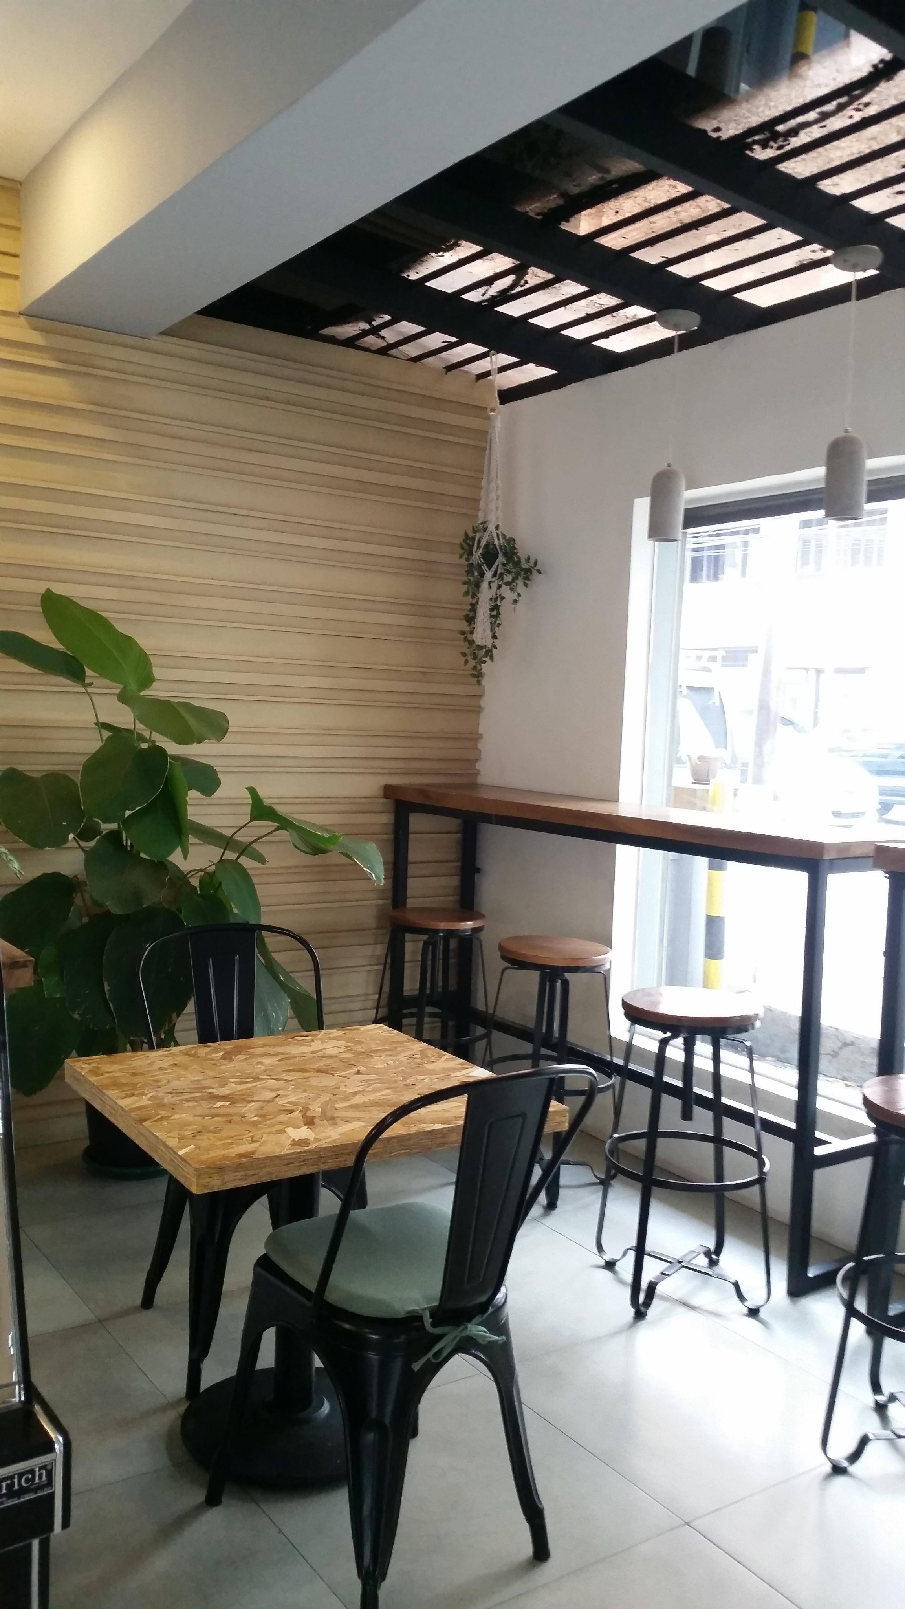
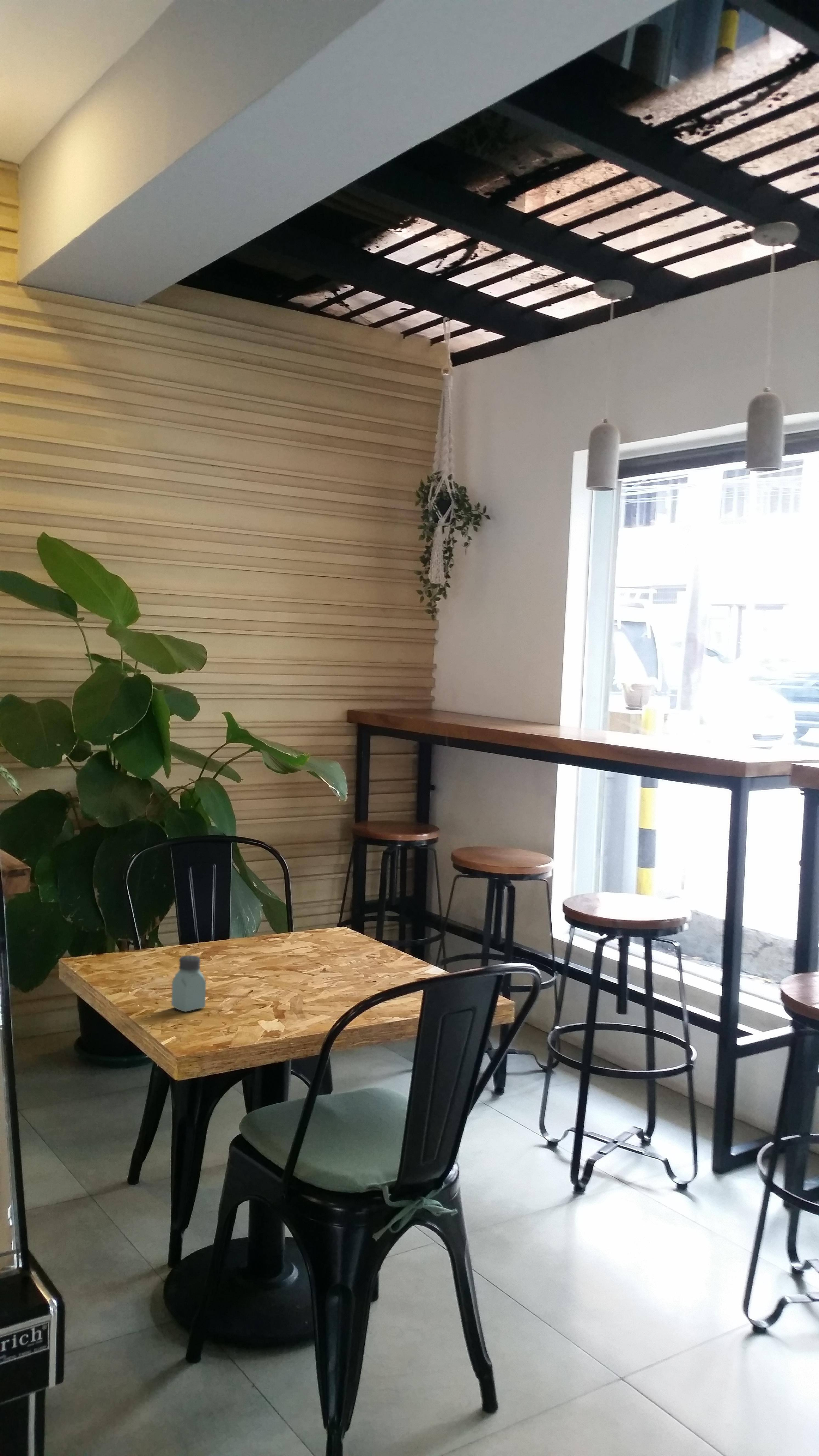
+ saltshaker (189, 983)
